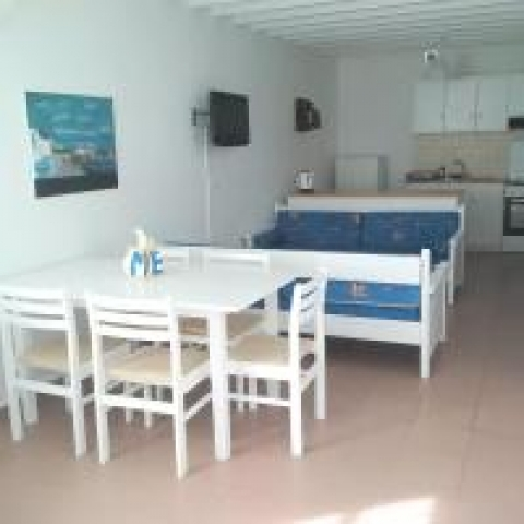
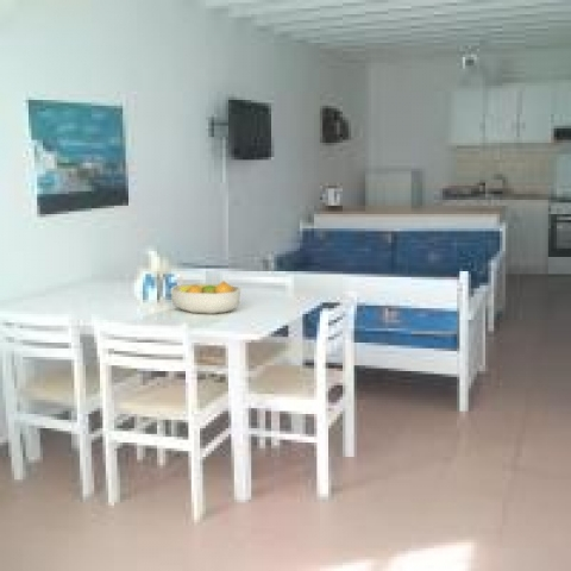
+ fruit bowl (206, 294)
